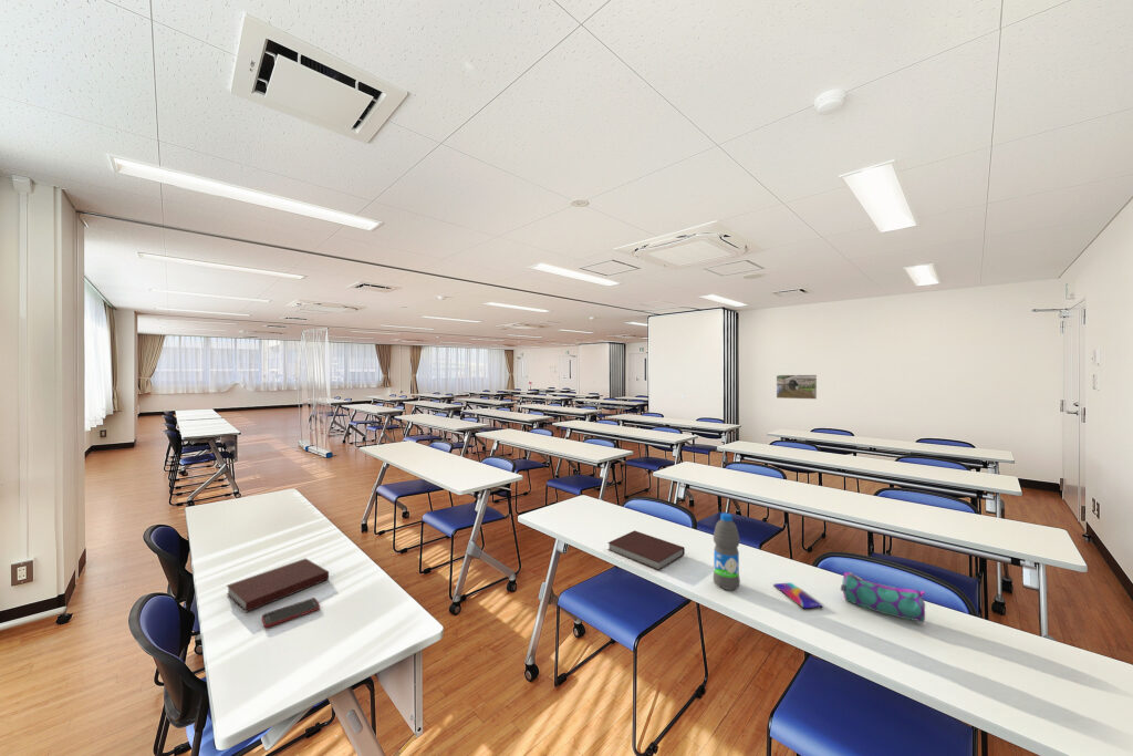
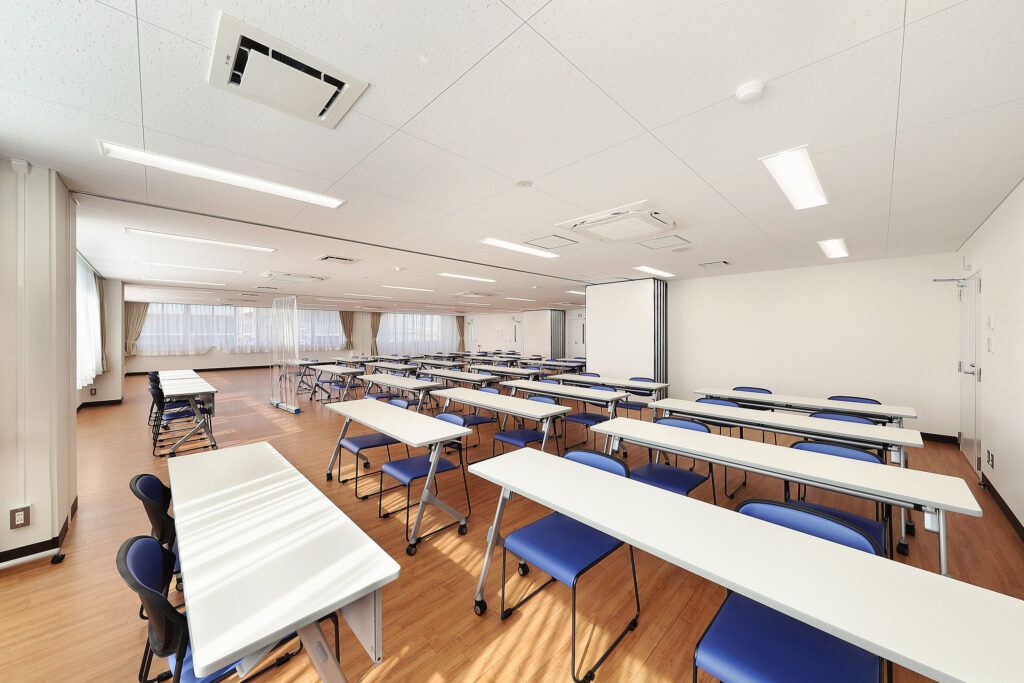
- notebook (645, 548)
- notebook (279, 582)
- water bottle (726, 549)
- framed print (796, 386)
- cell phone (291, 611)
- smartphone (797, 594)
- pencil case (881, 596)
